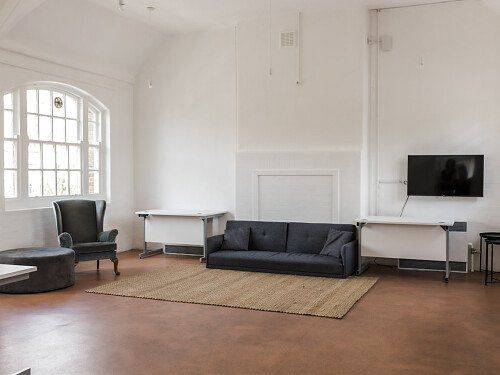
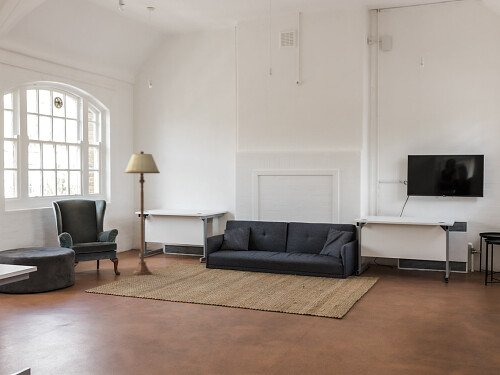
+ floor lamp (142, 212)
